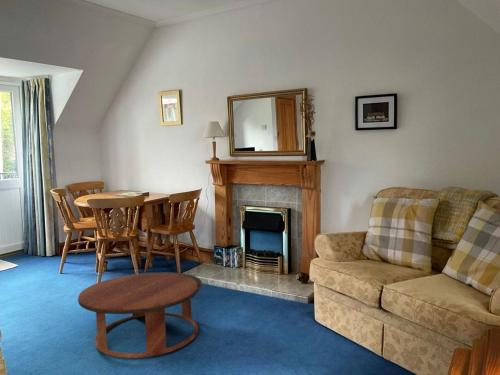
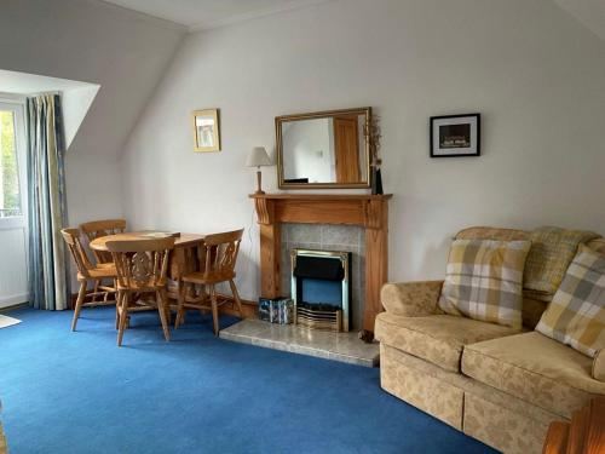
- coffee table (146, 310)
